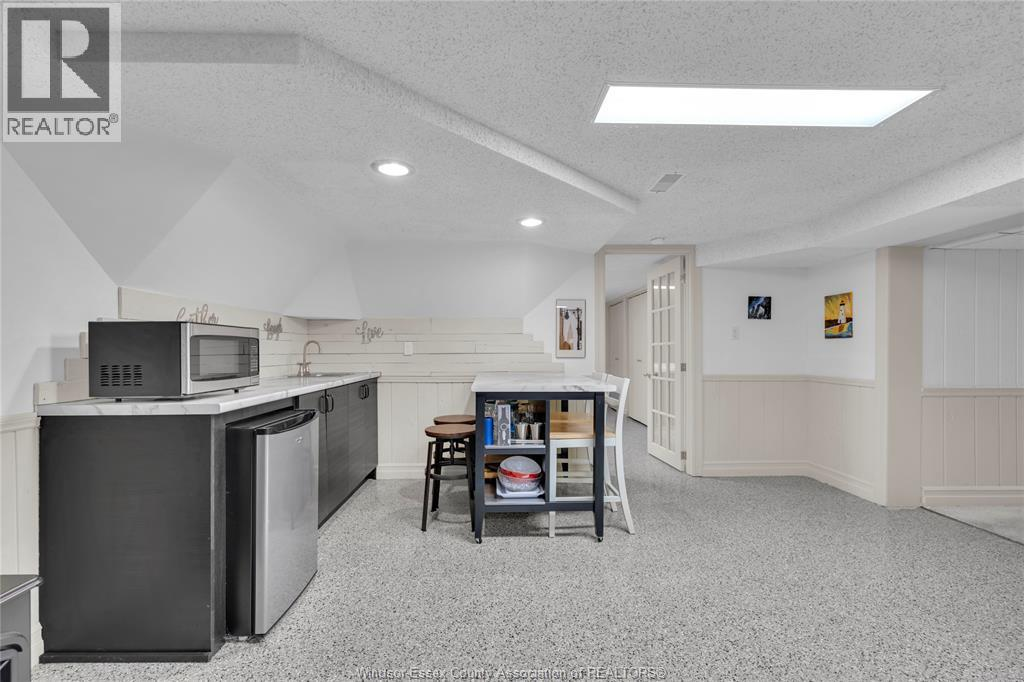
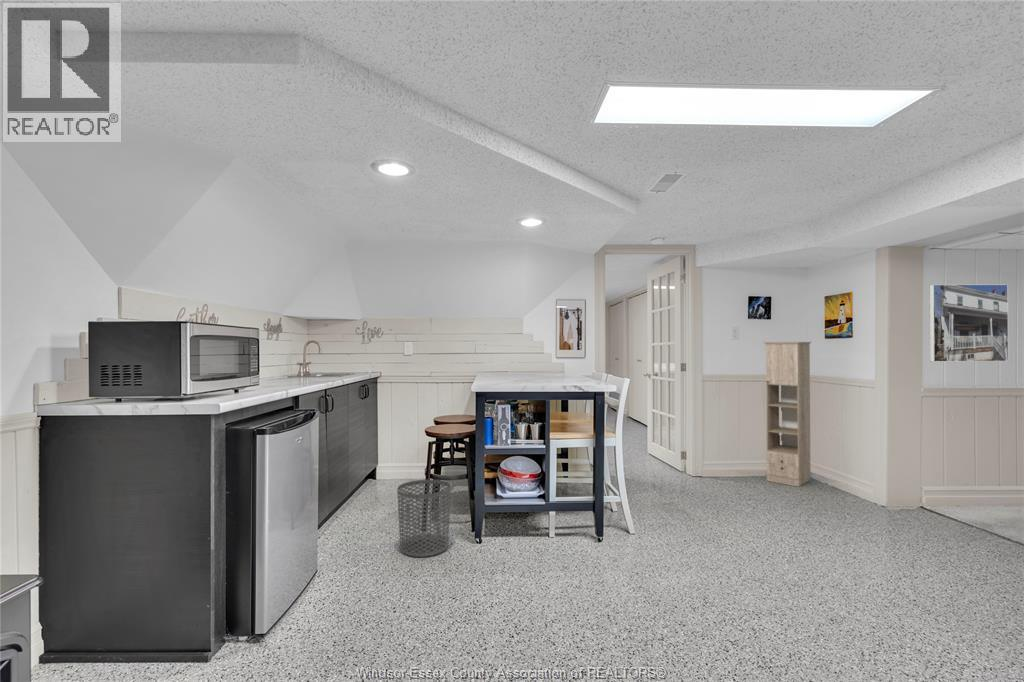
+ storage cabinet (787, 411)
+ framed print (969, 323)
+ waste bin (423, 516)
